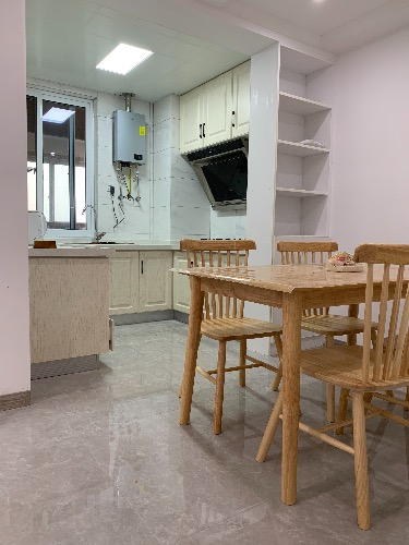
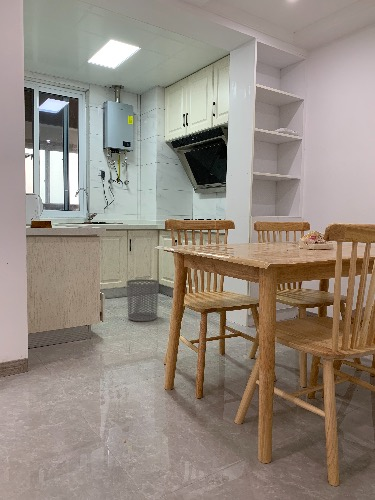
+ waste bin (142, 299)
